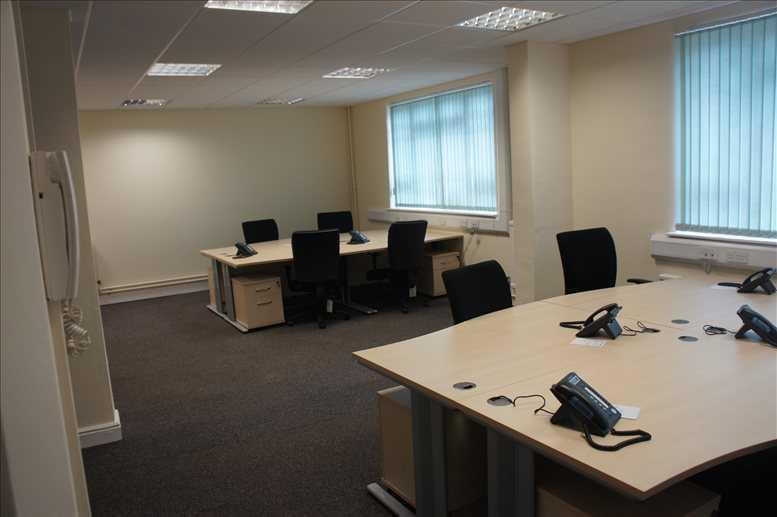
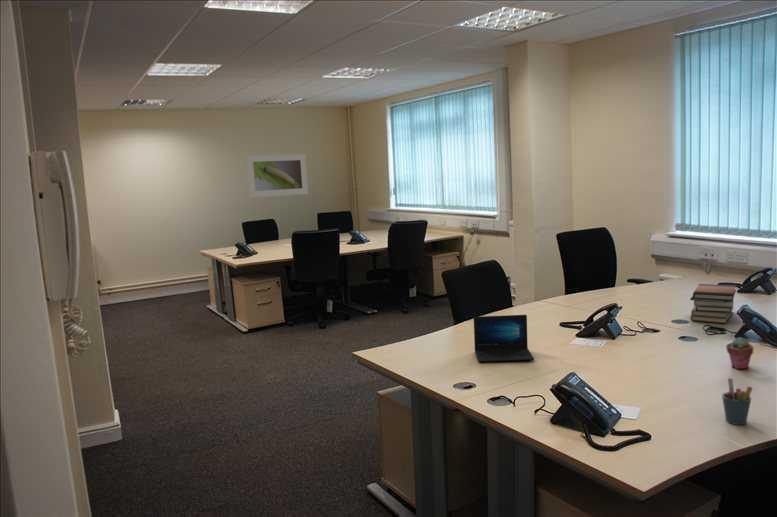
+ potted succulent (739, 351)
+ book stack (713, 302)
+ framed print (278, 175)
+ laptop (502, 337)
+ pen holder (736, 402)
